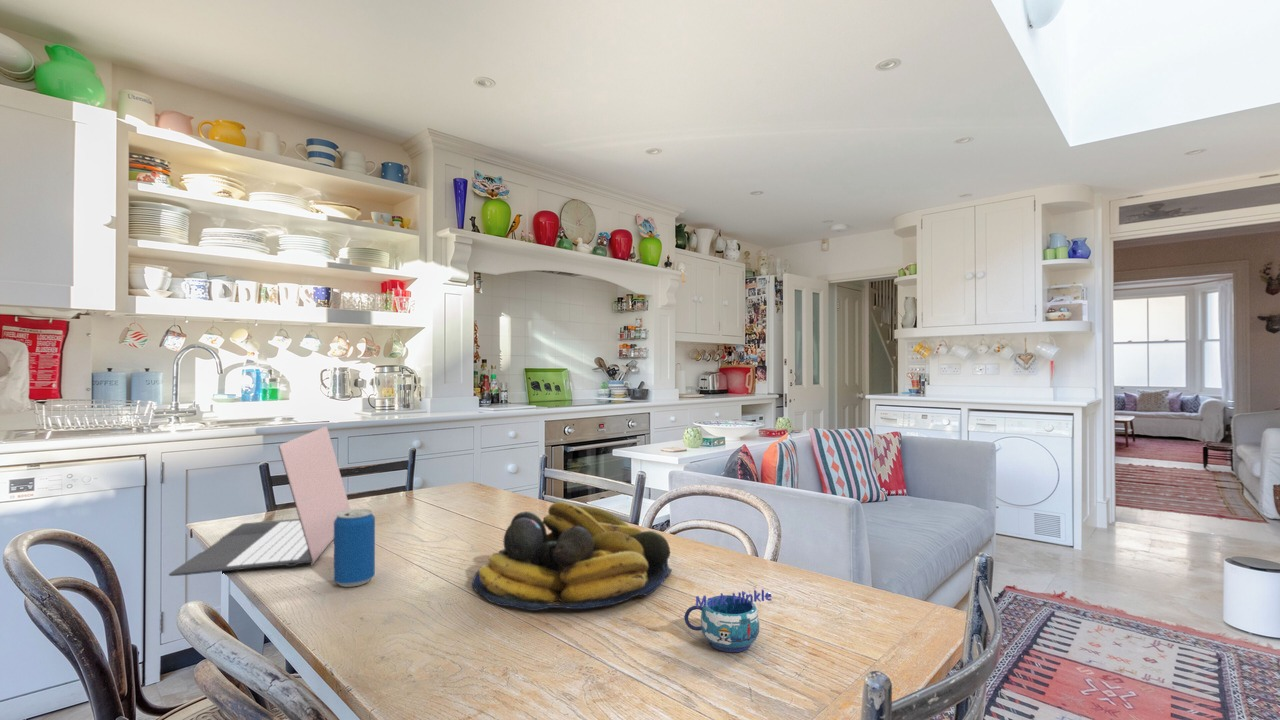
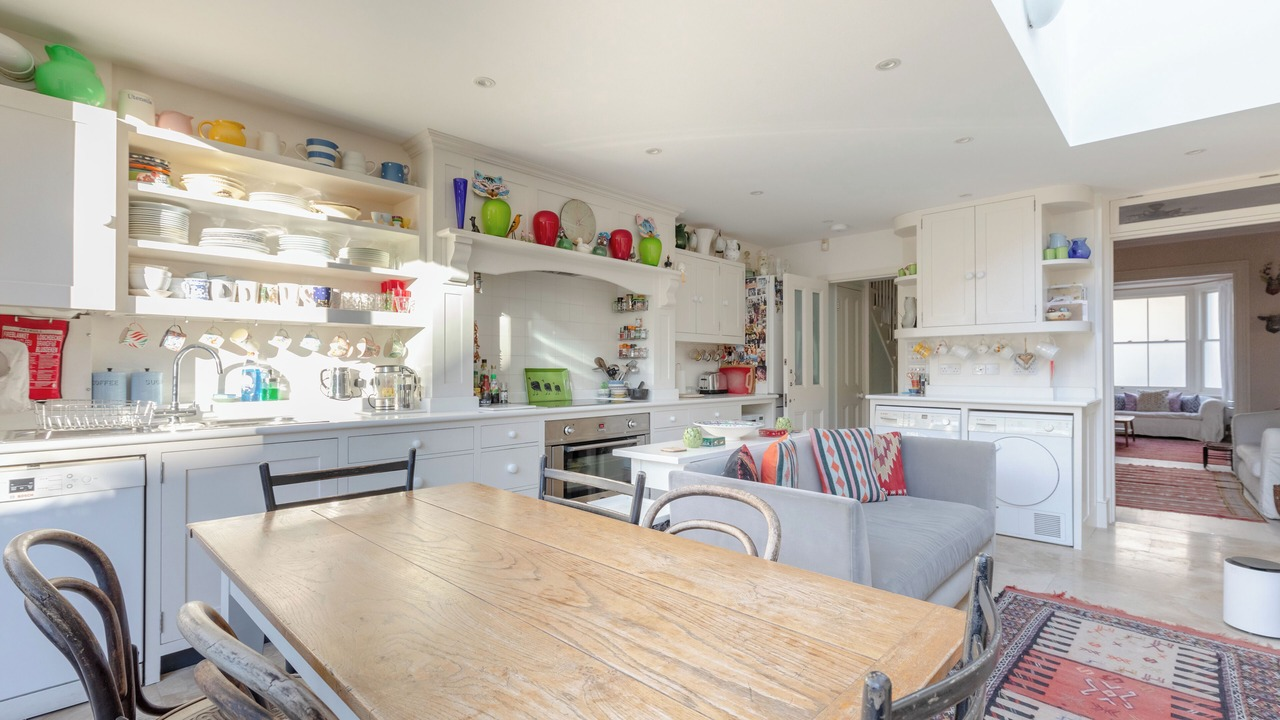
- mug (727, 615)
- laptop (289, 484)
- fruit bowl (572, 540)
- beverage can (354, 547)
